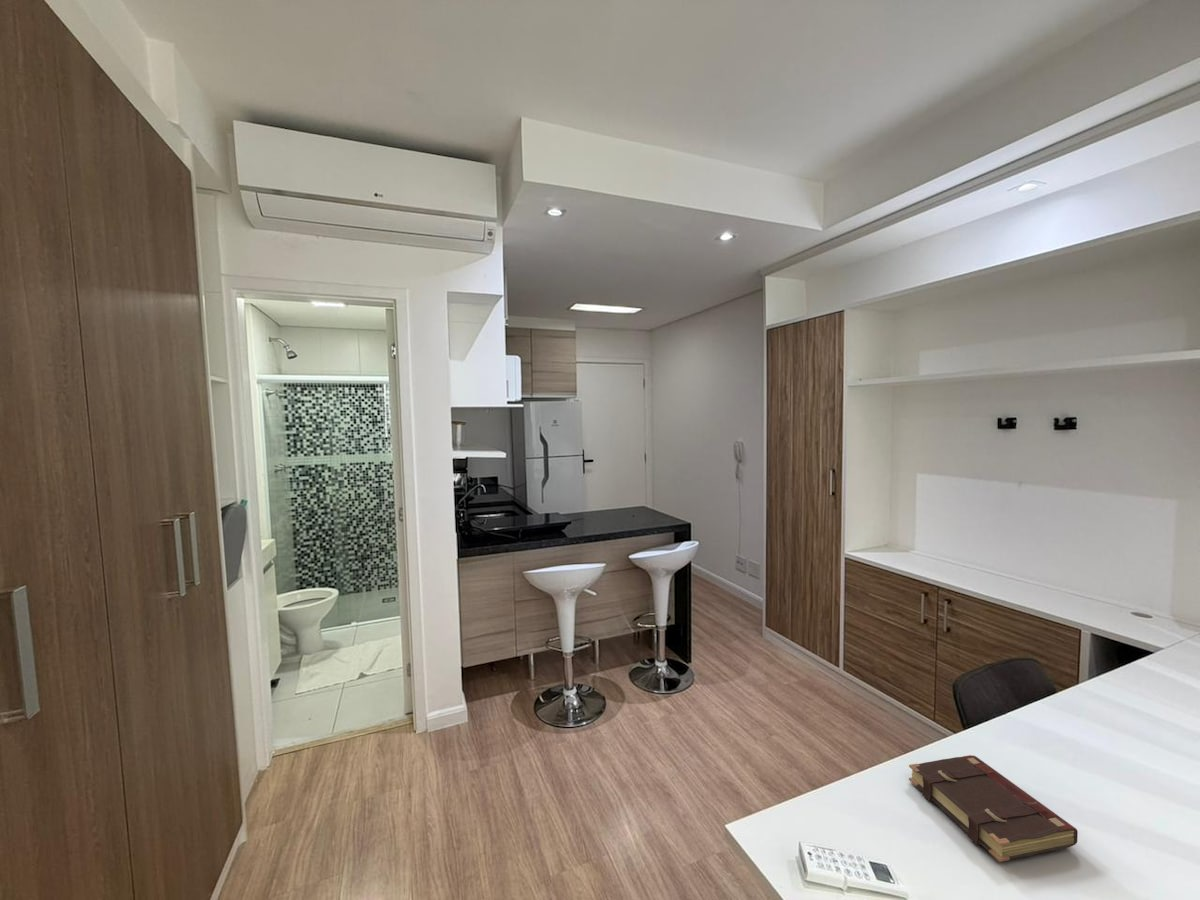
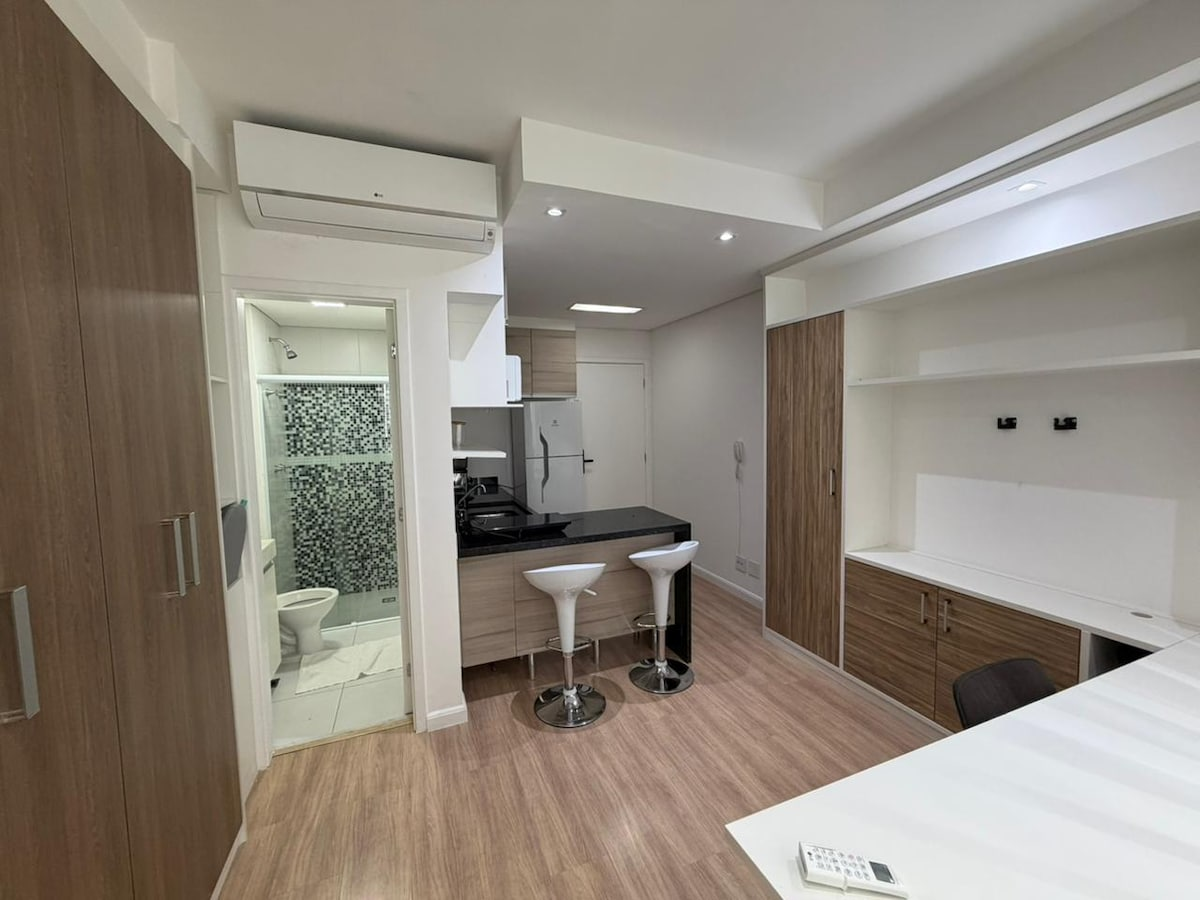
- book (985, 801)
